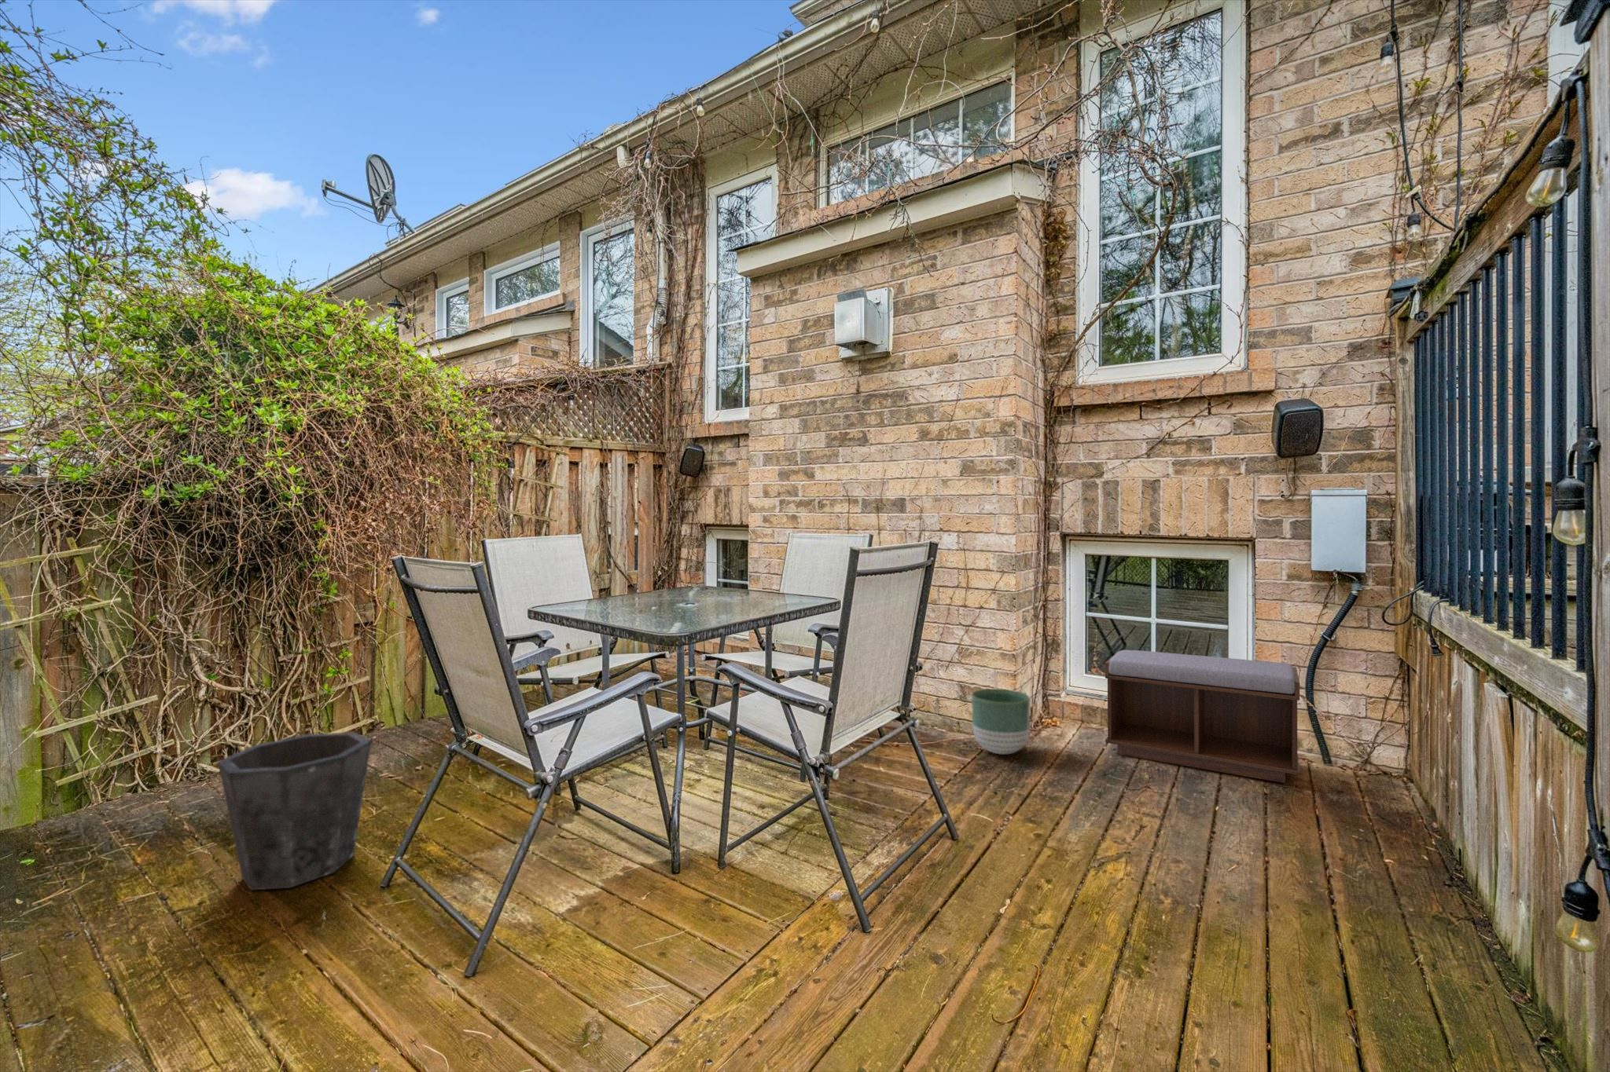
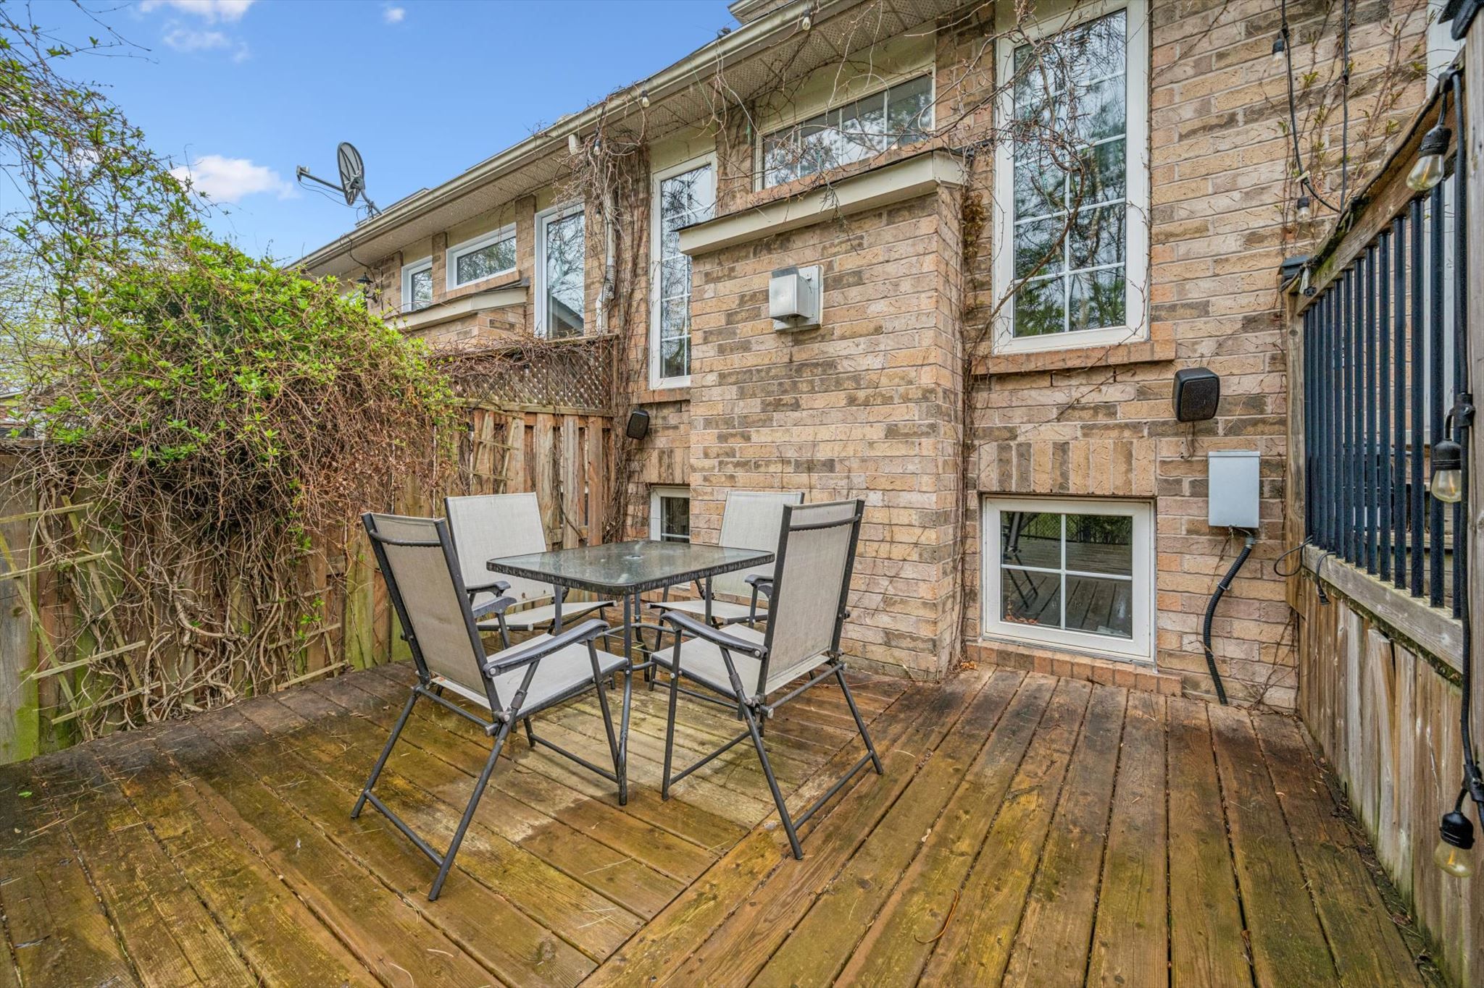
- waste bin (299, 808)
- bench (1198, 708)
- planter (1000, 724)
